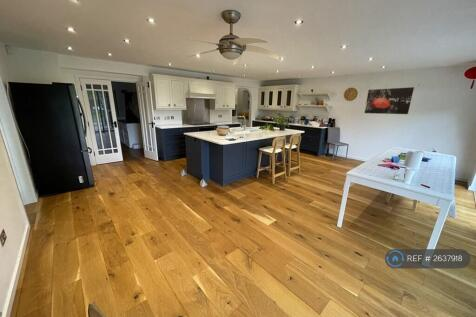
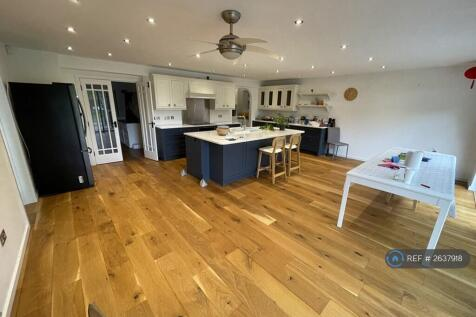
- wall art (387, 101)
